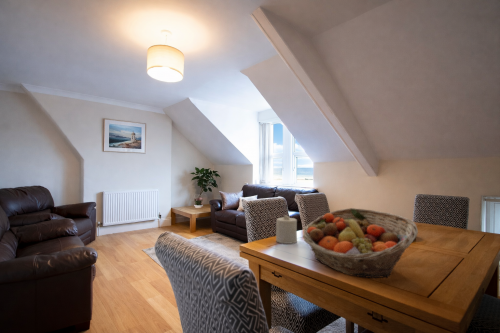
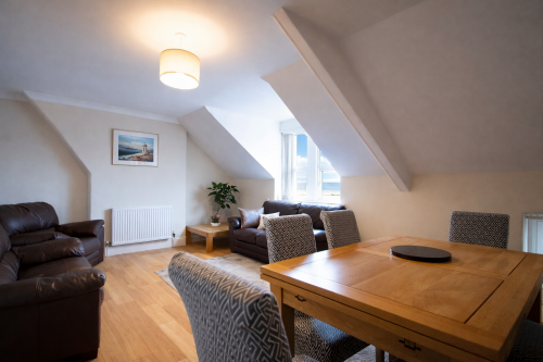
- fruit basket (353, 237)
- candle (286, 228)
